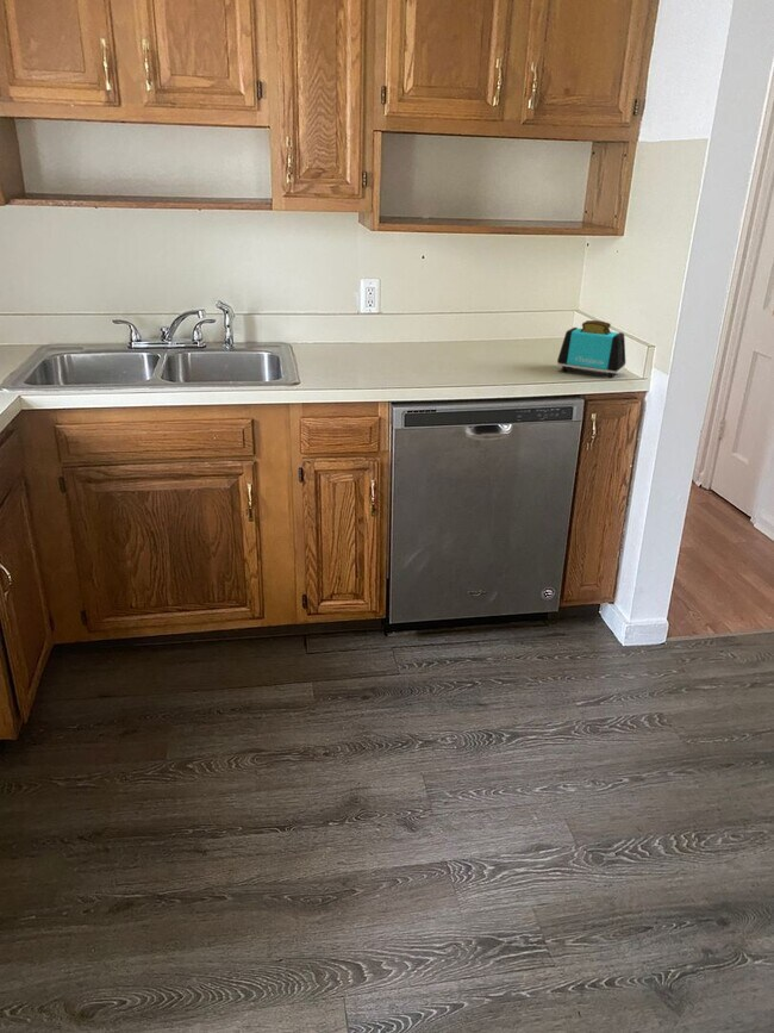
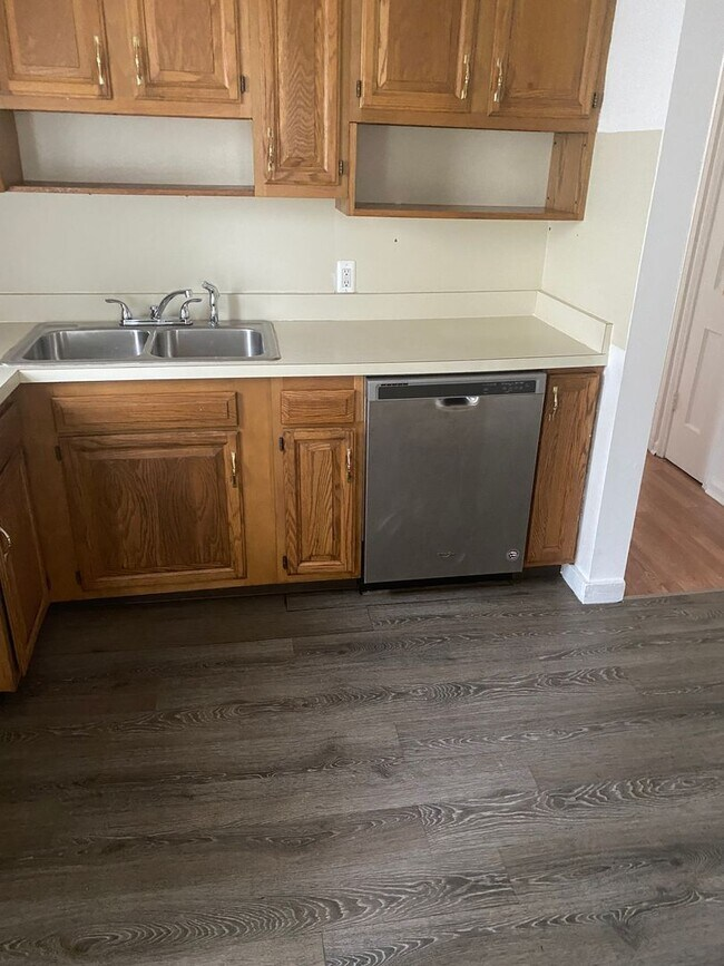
- toaster (593, 347)
